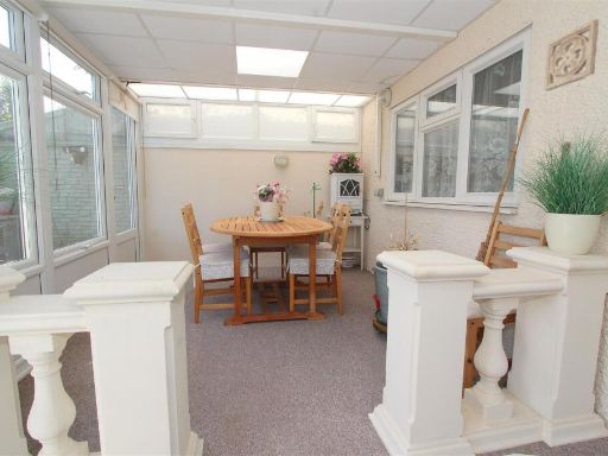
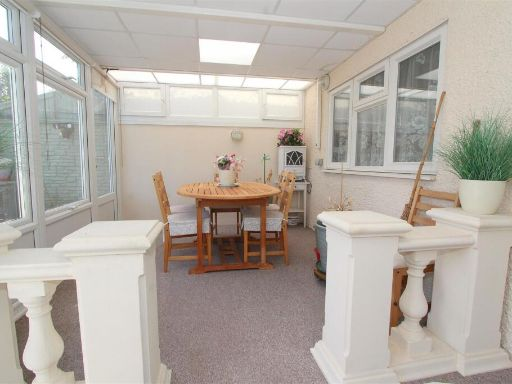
- wall ornament (569, 57)
